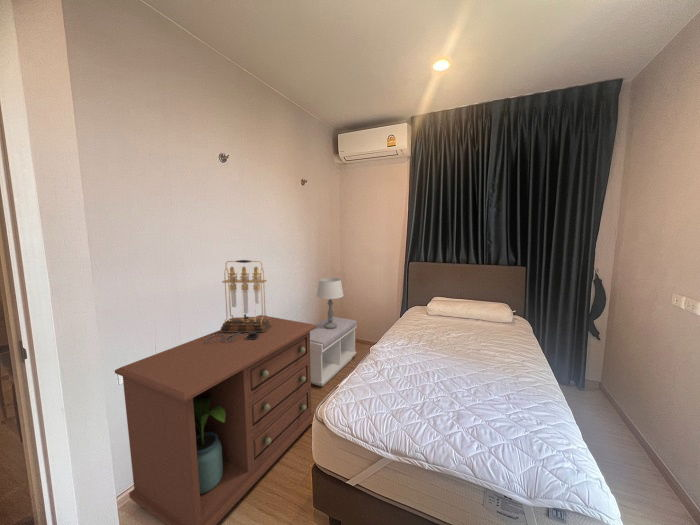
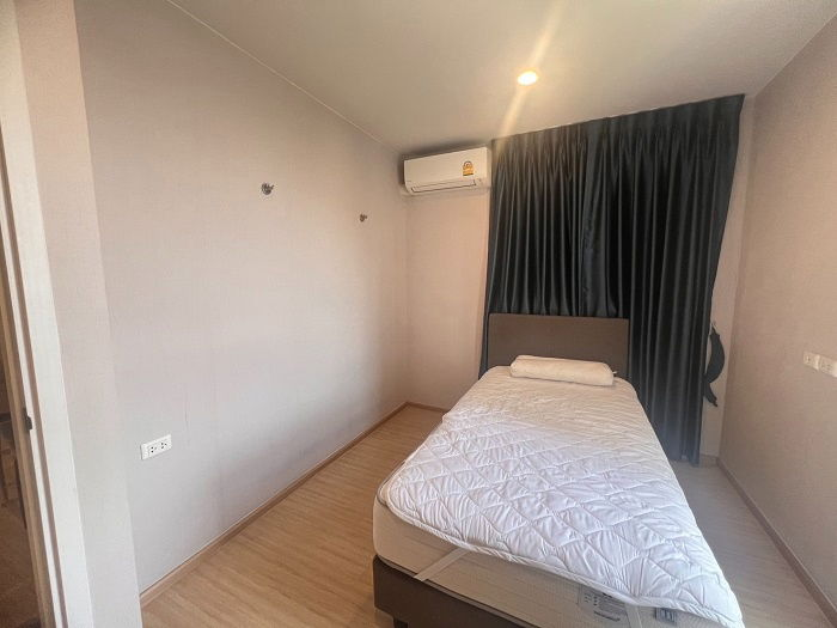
- table lamp (242, 295)
- bench (326, 347)
- dresser (237, 401)
- table lamp (330, 303)
